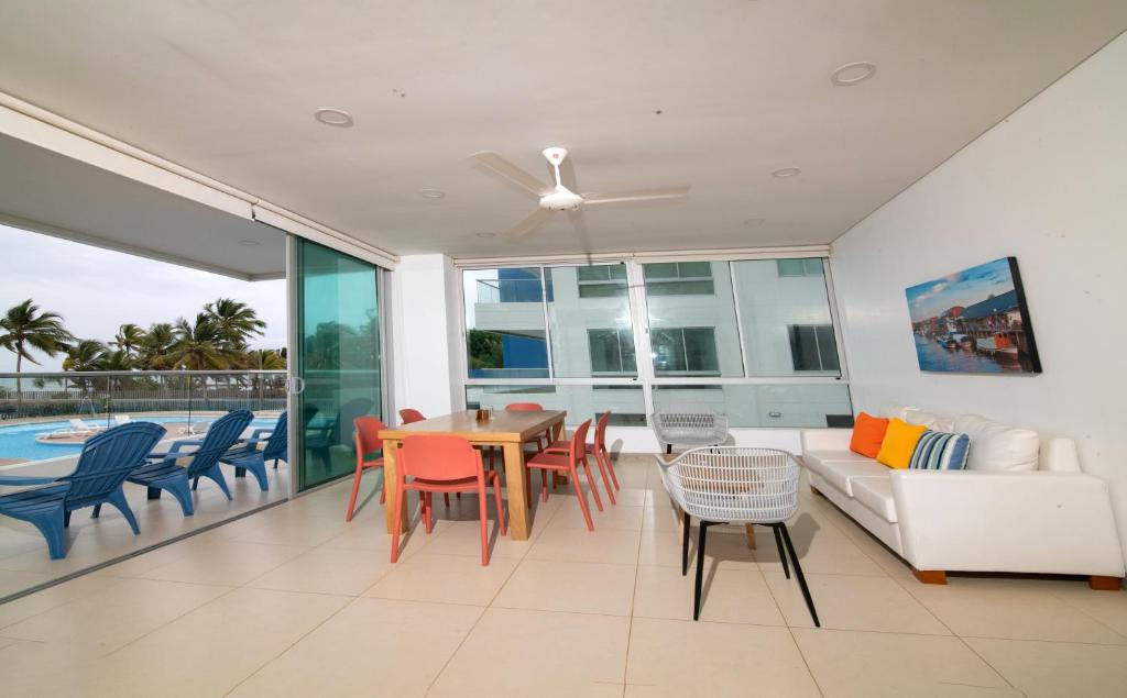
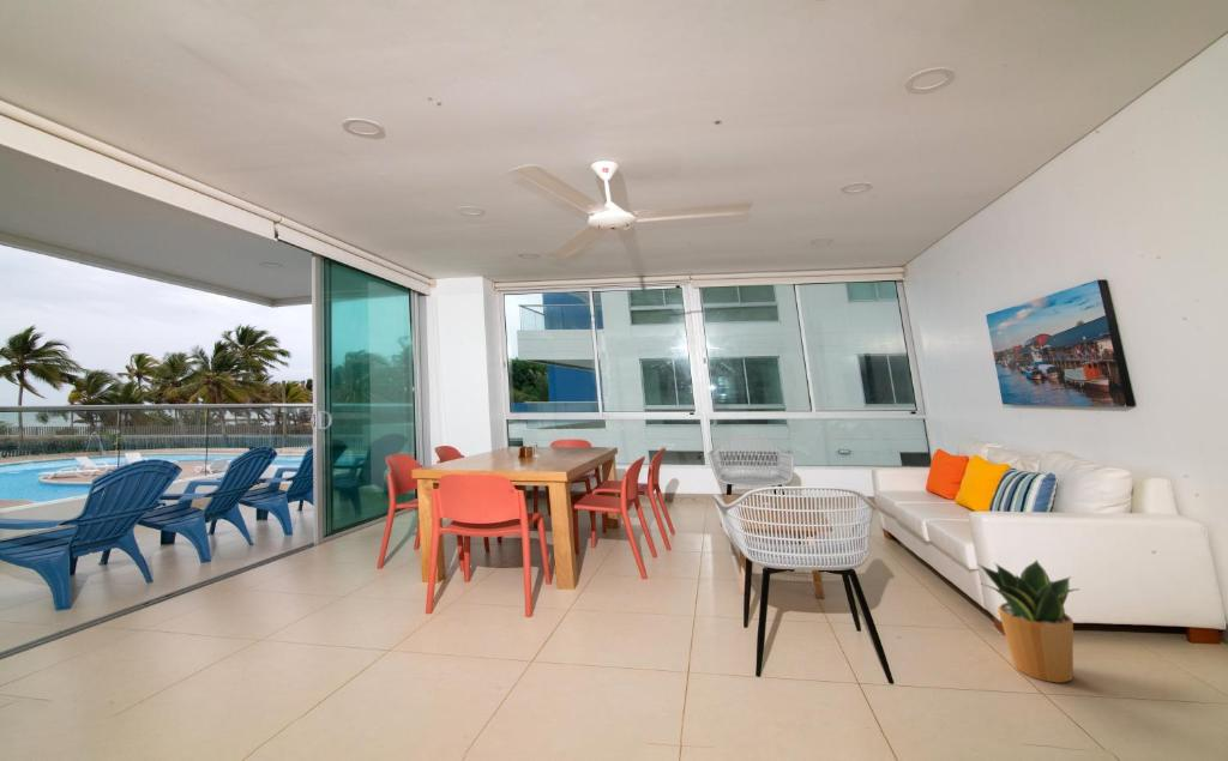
+ potted plant (1027, 618)
